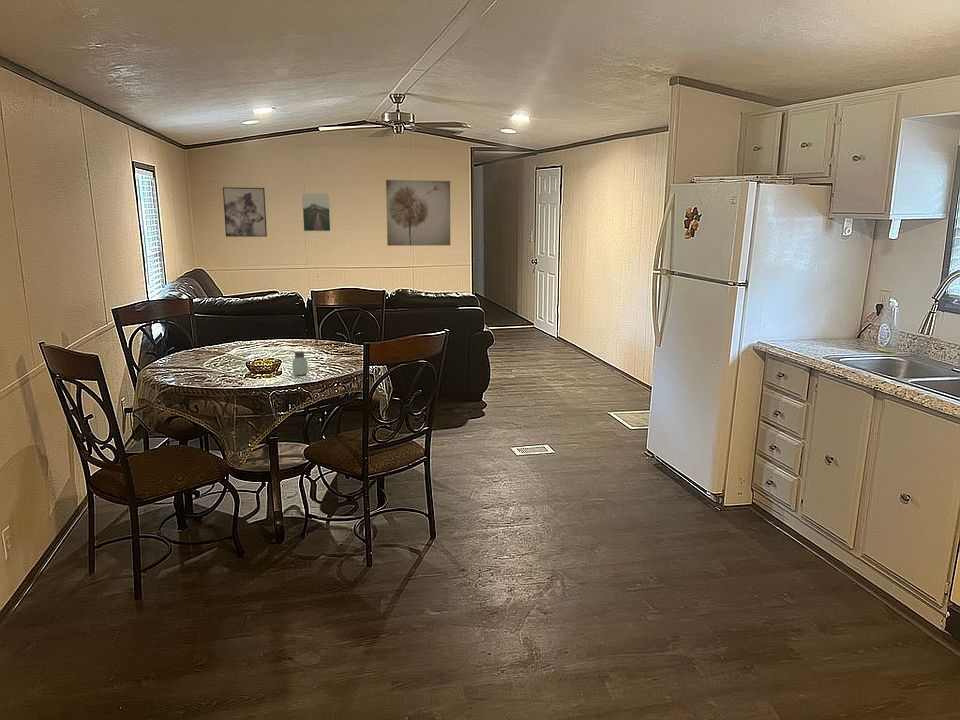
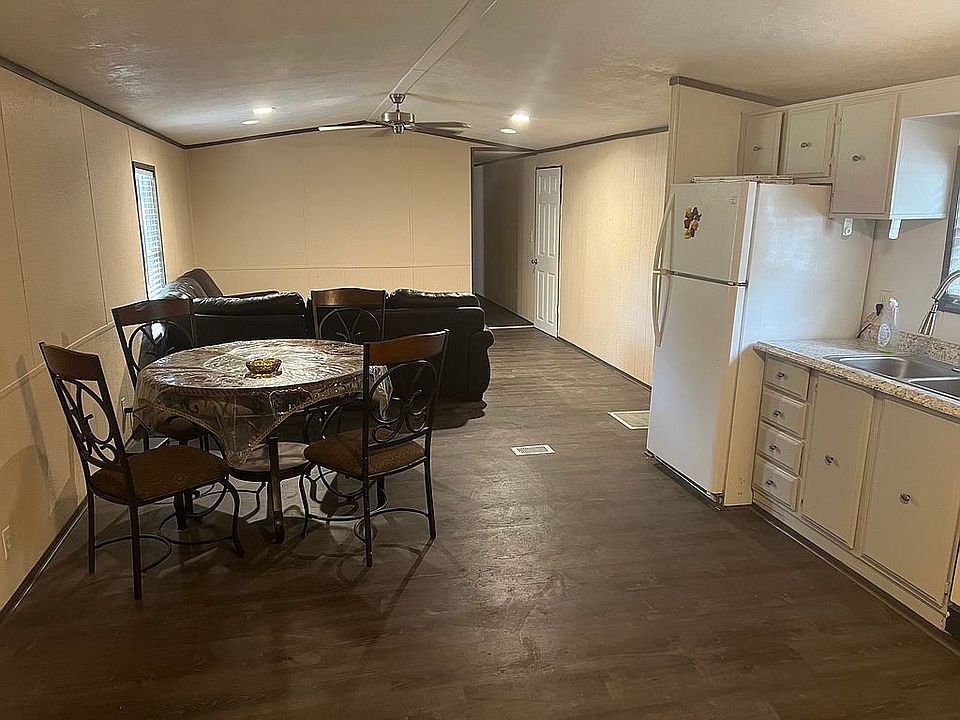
- saltshaker (299, 363)
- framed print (316, 212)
- wall art (245, 212)
- wall art (418, 213)
